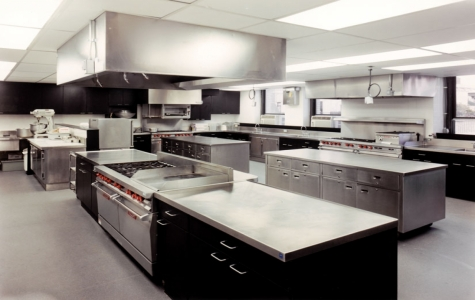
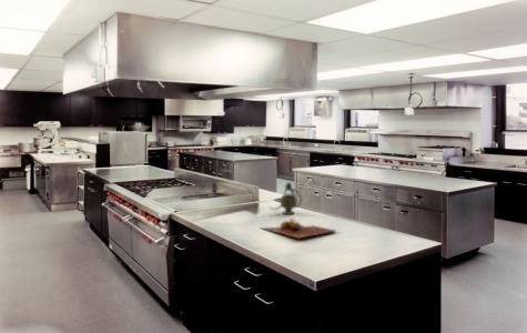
+ teapot (284, 198)
+ cutting board (293, 223)
